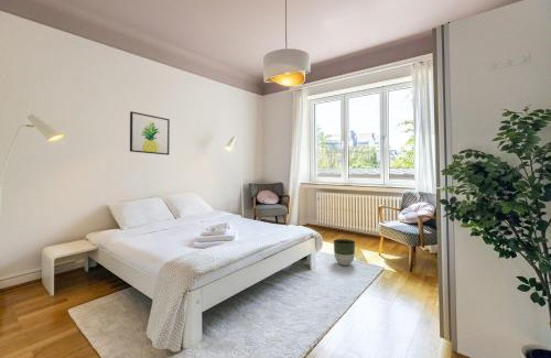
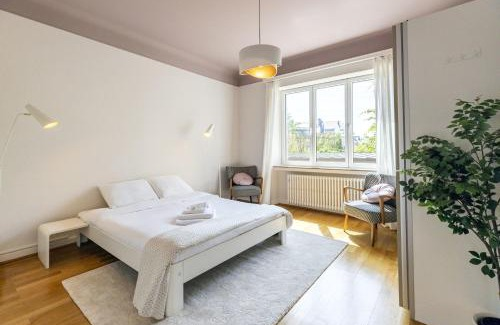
- wall art (150, 134)
- planter (344, 252)
